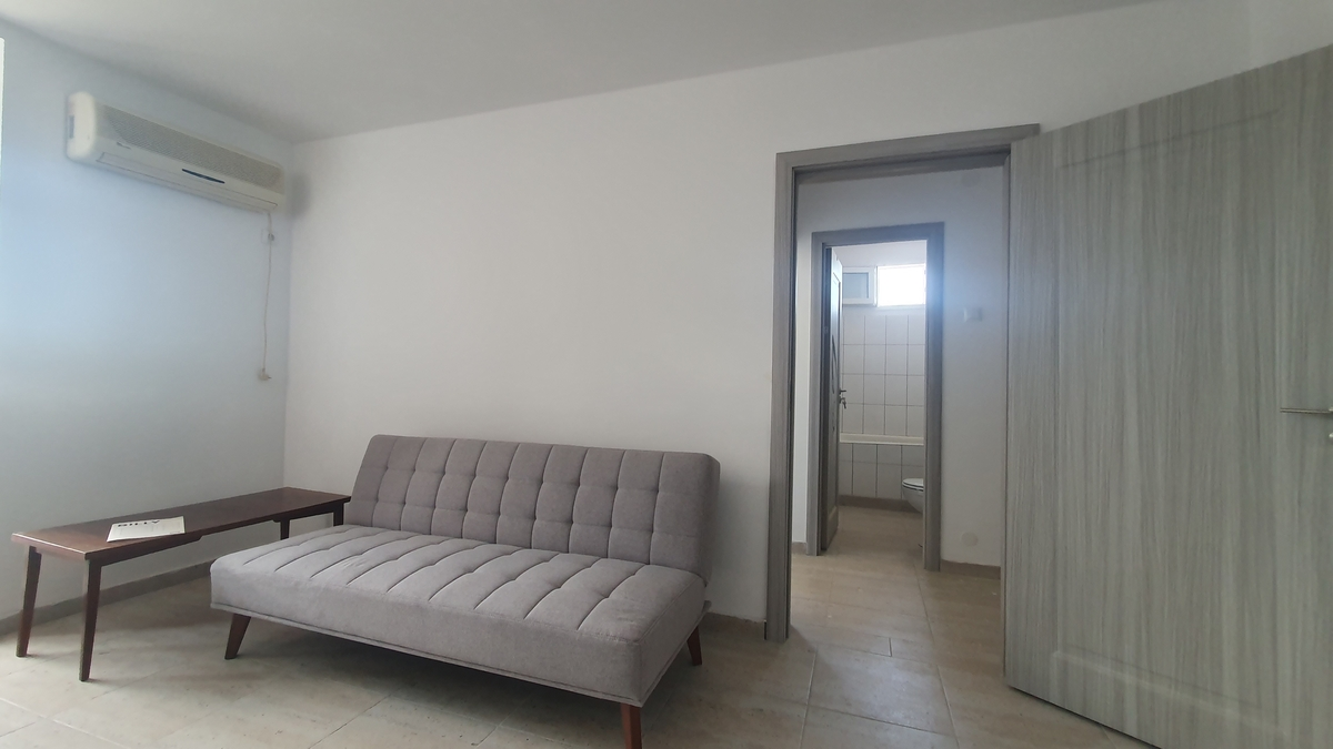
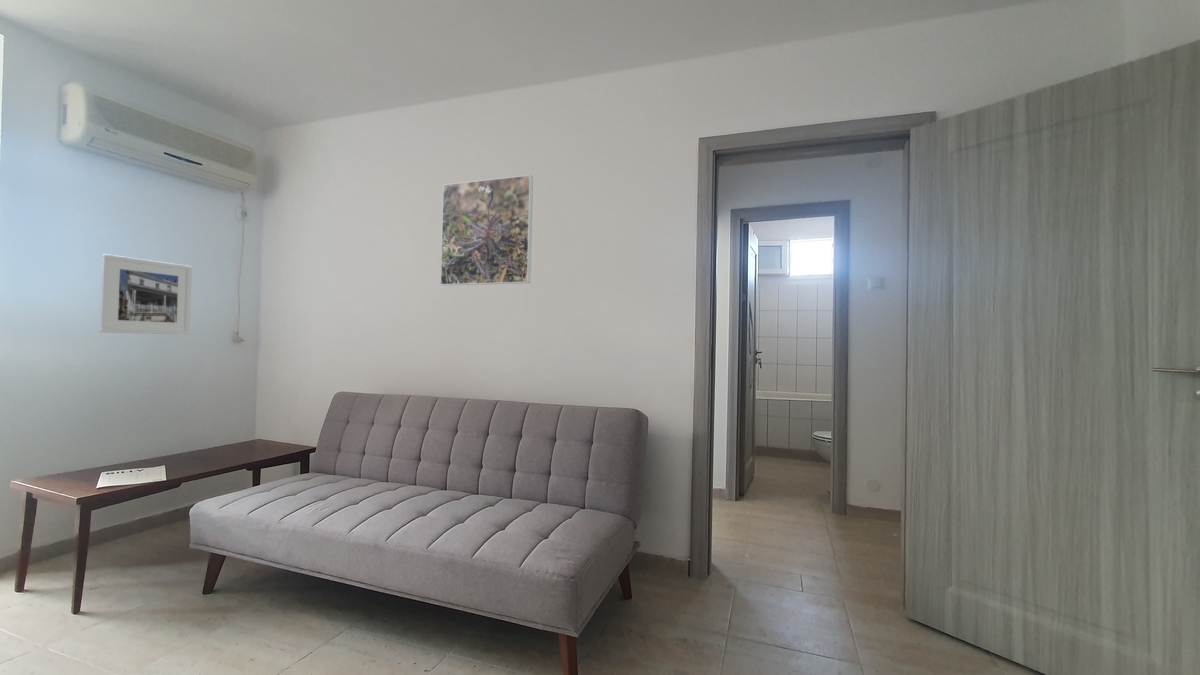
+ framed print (148, 297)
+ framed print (485, 232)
